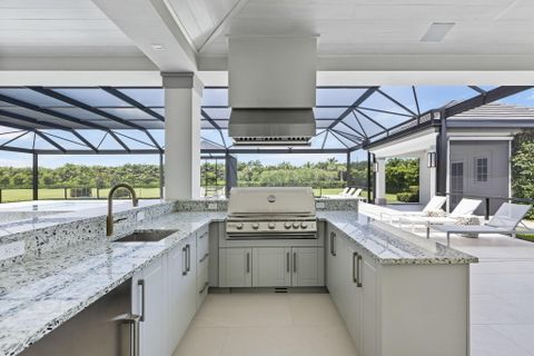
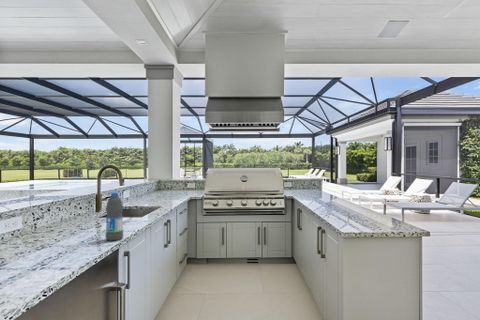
+ water bottle (114, 216)
